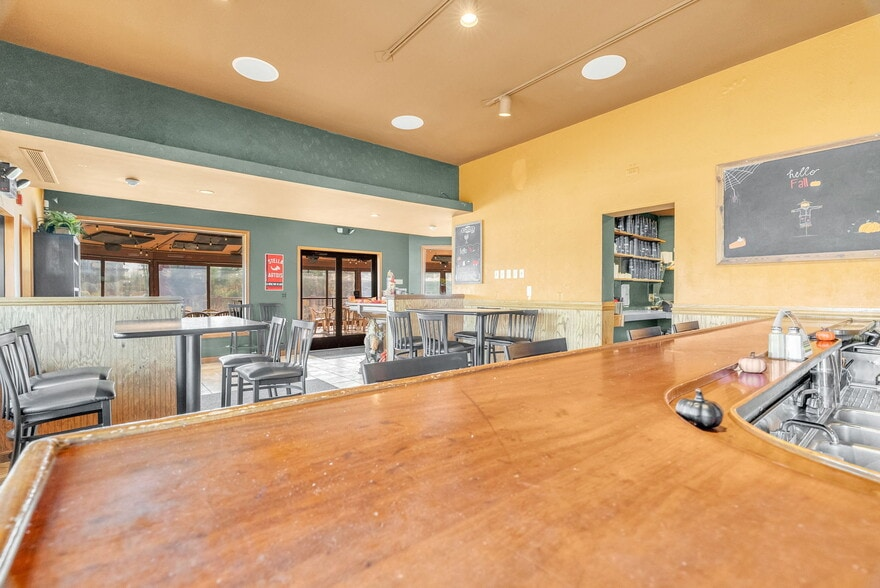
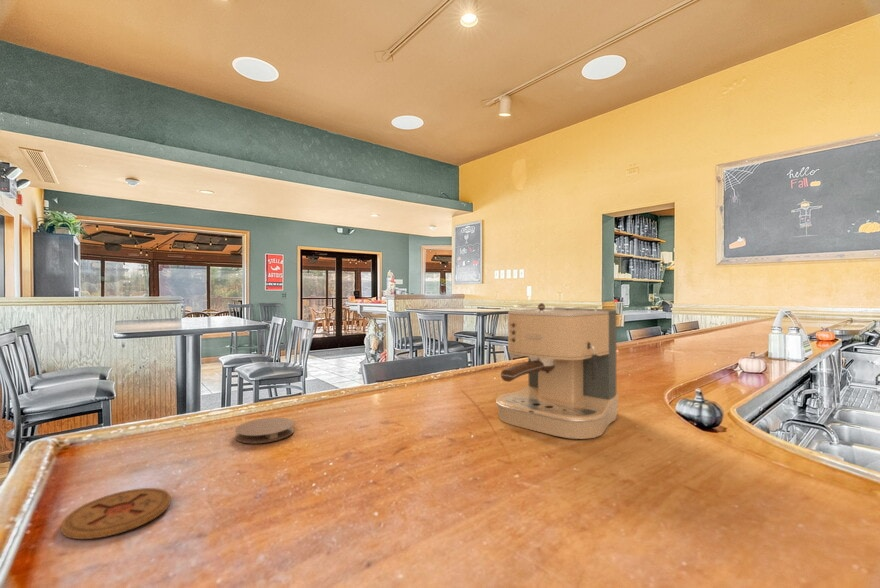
+ coffee maker (553, 361)
+ coaster (265, 429)
+ coaster (119, 511)
